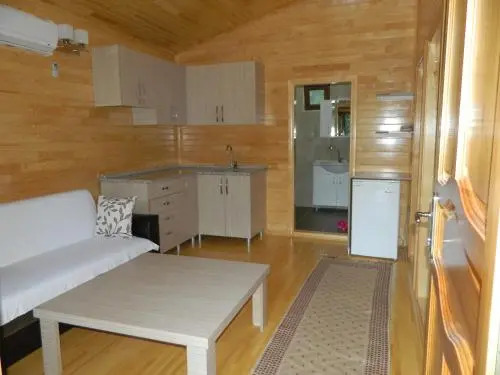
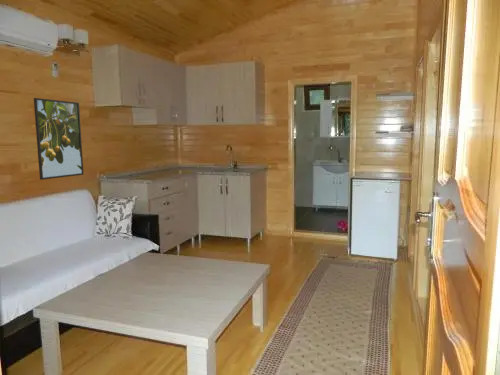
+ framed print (60, 139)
